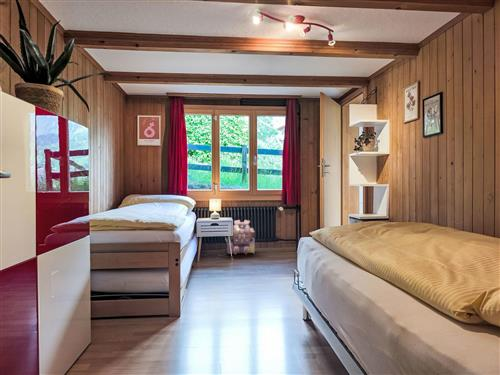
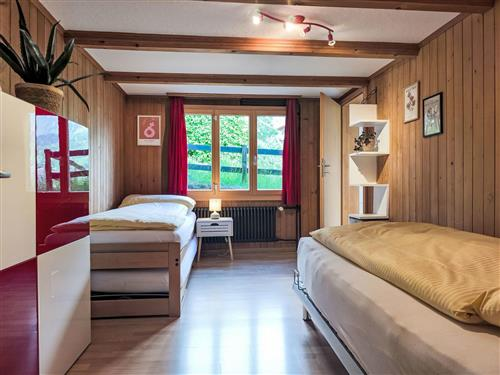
- backpack (240, 236)
